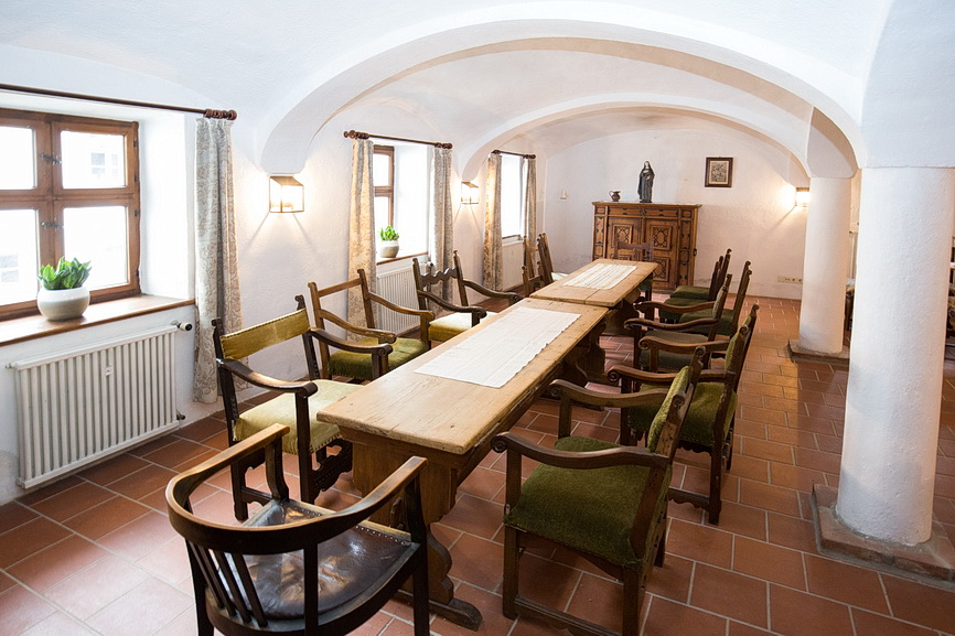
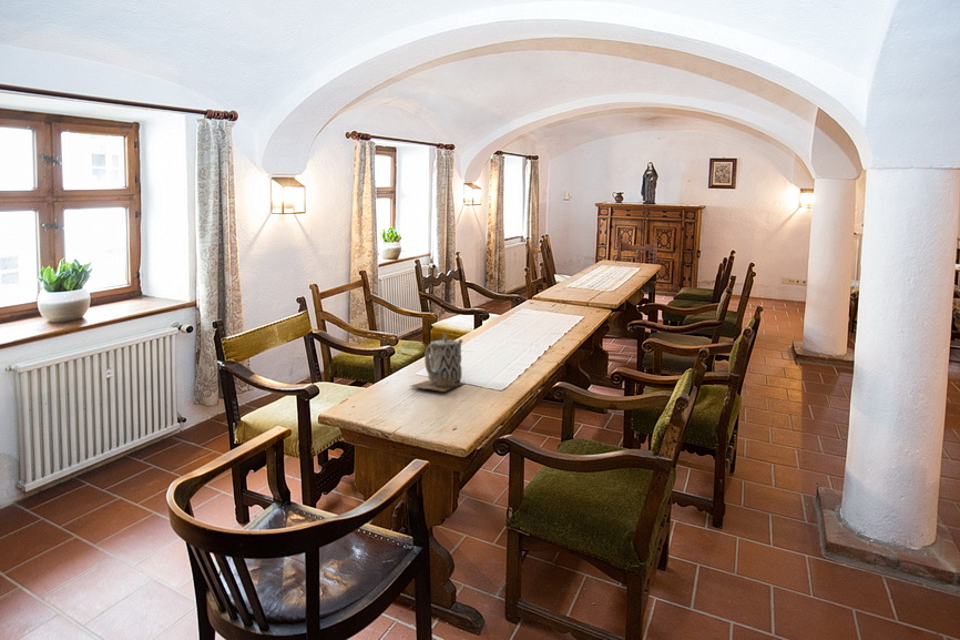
+ teapot (441, 358)
